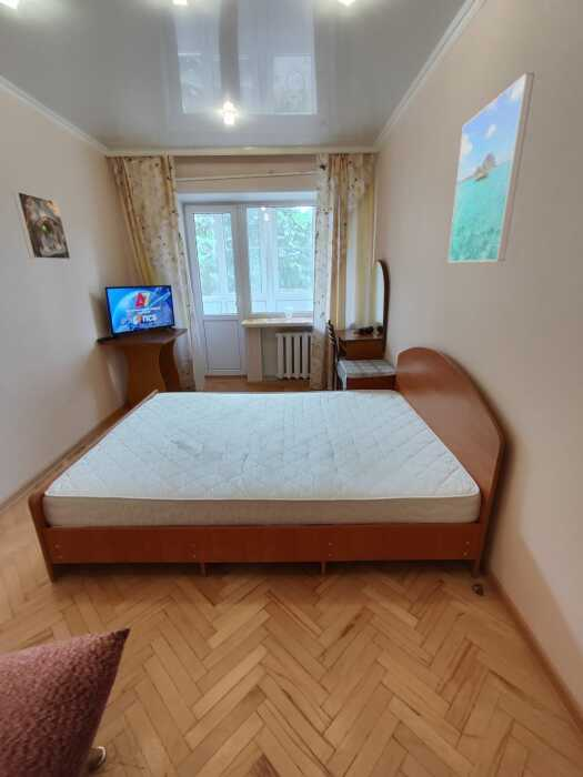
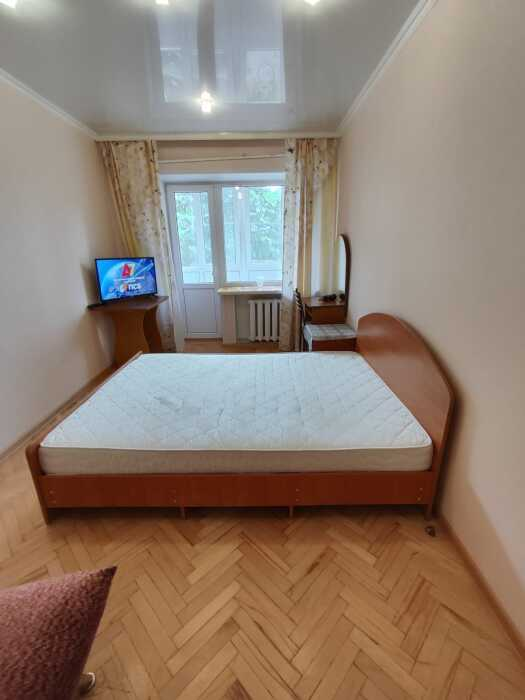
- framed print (482, 188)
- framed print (44, 229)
